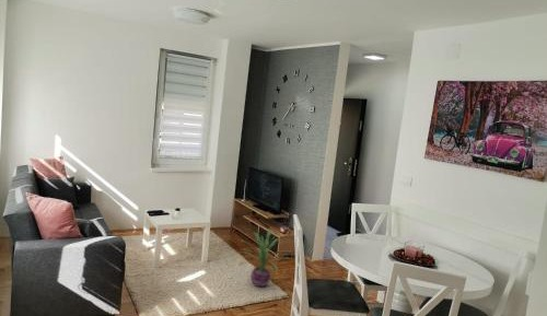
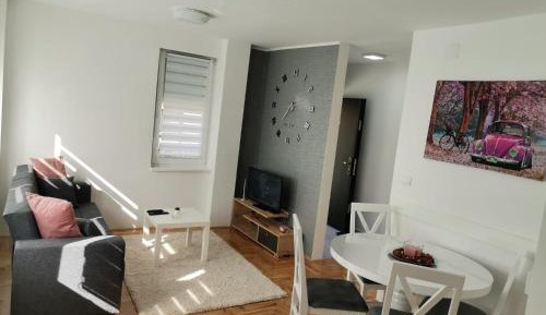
- decorative plant (266, 258)
